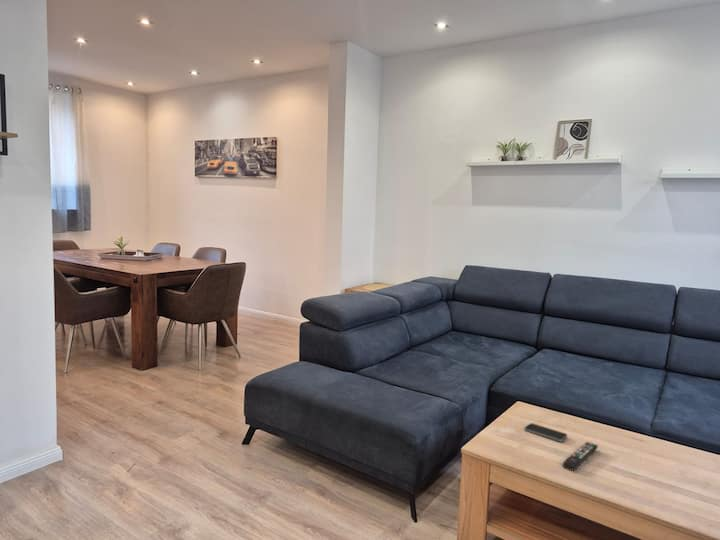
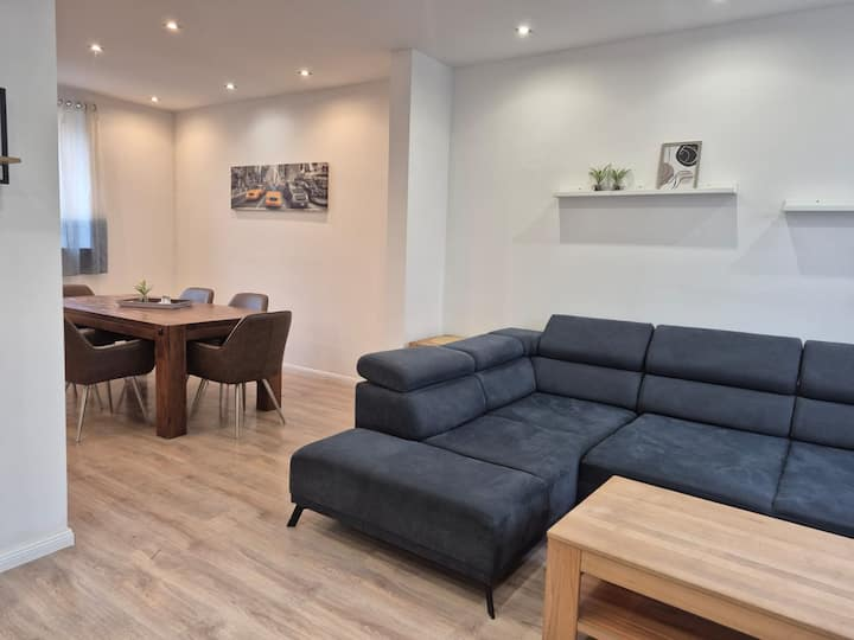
- remote control (580, 455)
- smartphone (545, 432)
